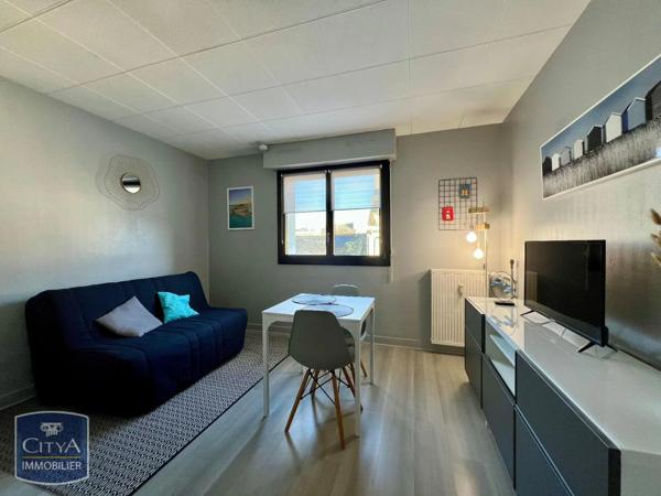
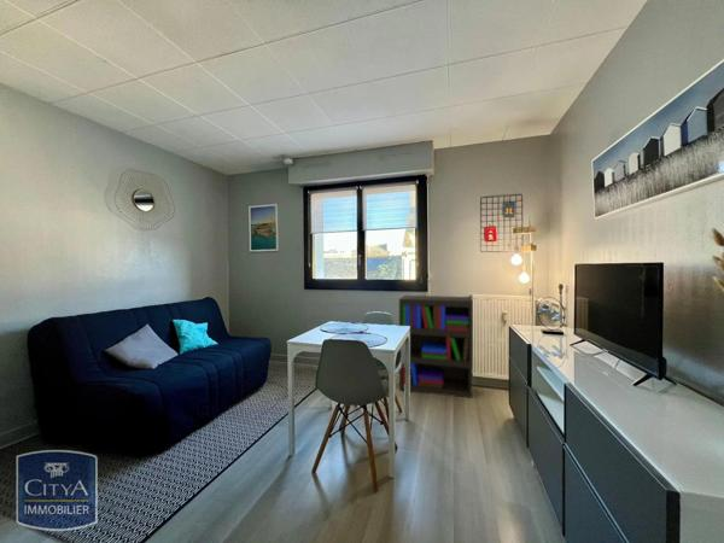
+ bookshelf (434, 341)
